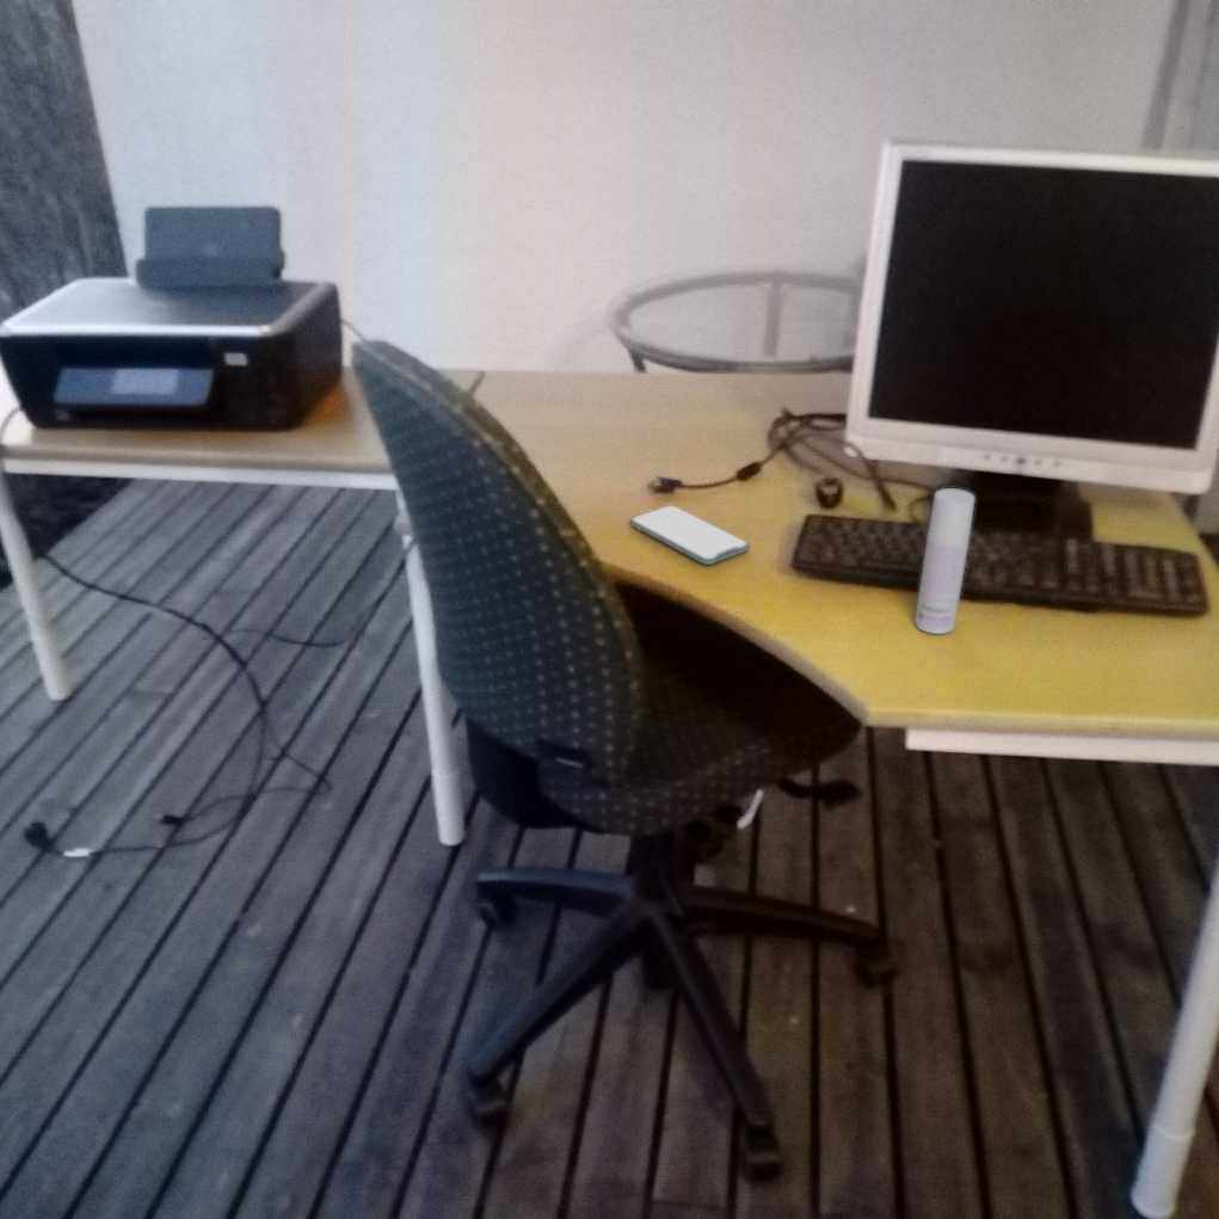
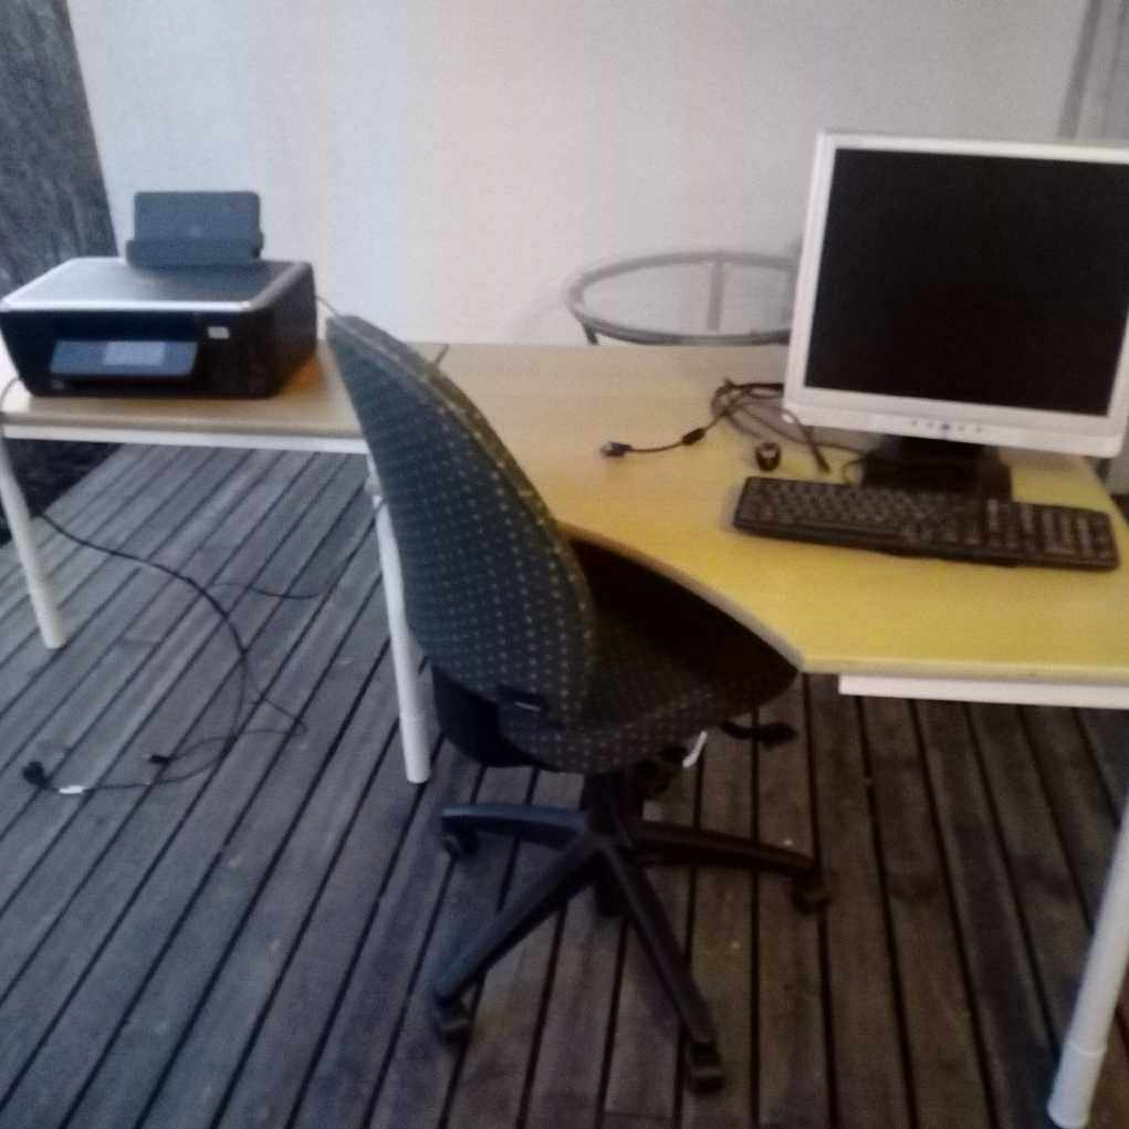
- smartphone (688, 534)
- bottle (943, 561)
